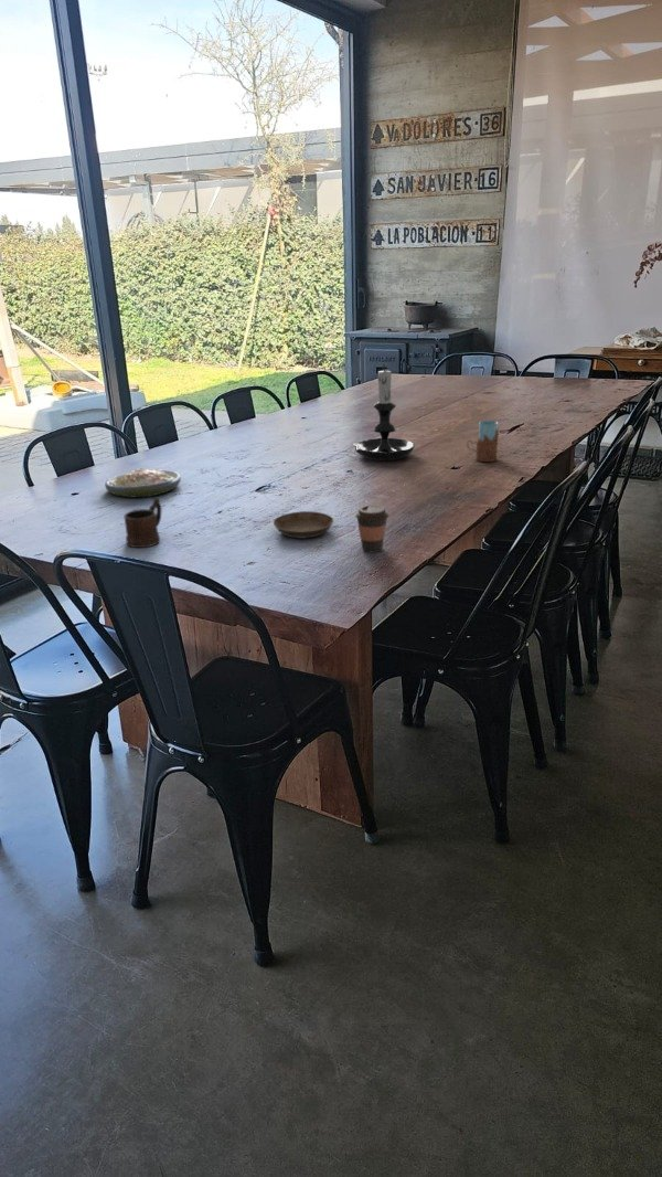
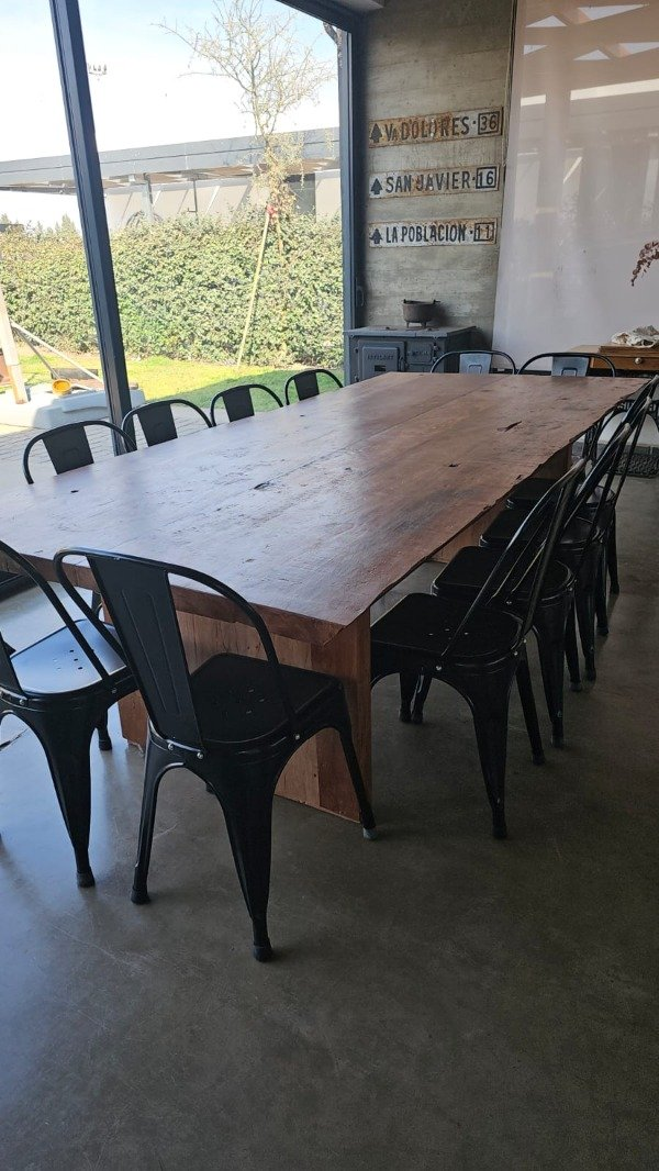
- soup (142, 479)
- drinking glass (482, 441)
- coffee cup (372, 529)
- saucer (303, 526)
- mug (146, 521)
- candle holder (383, 411)
